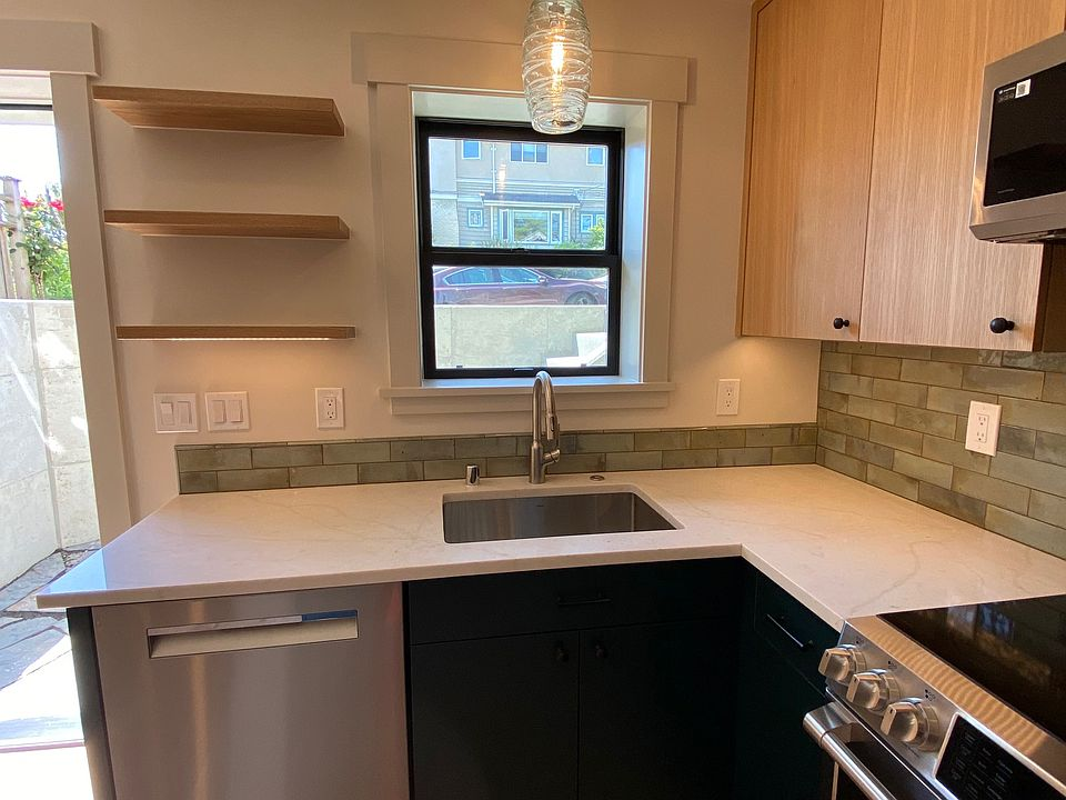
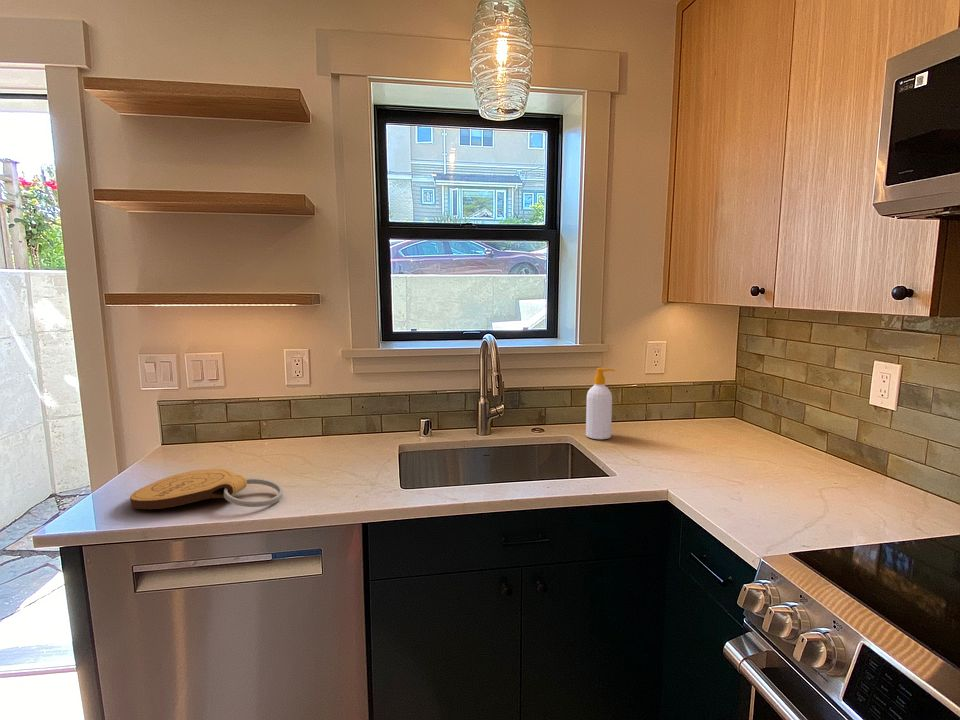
+ key chain (212, 487)
+ soap bottle (600, 402)
